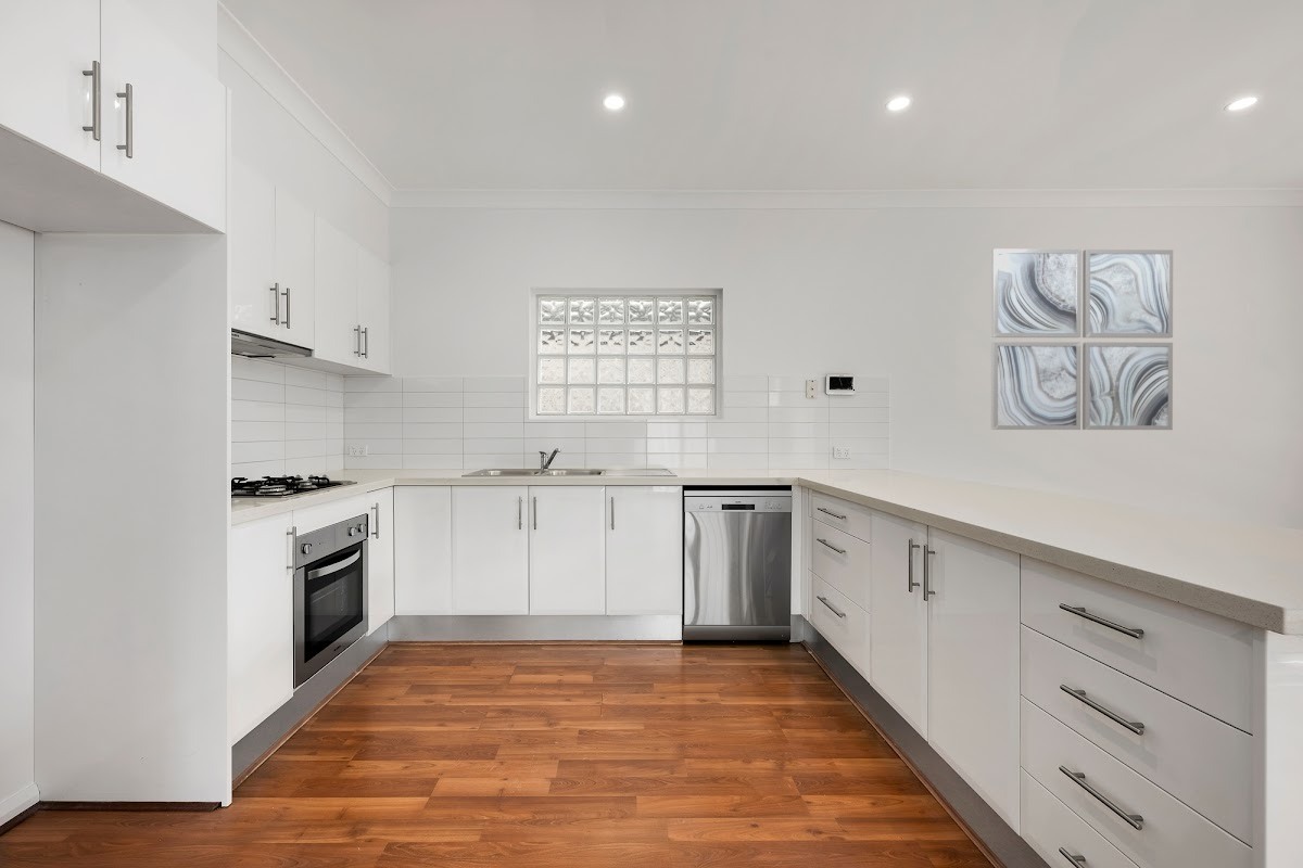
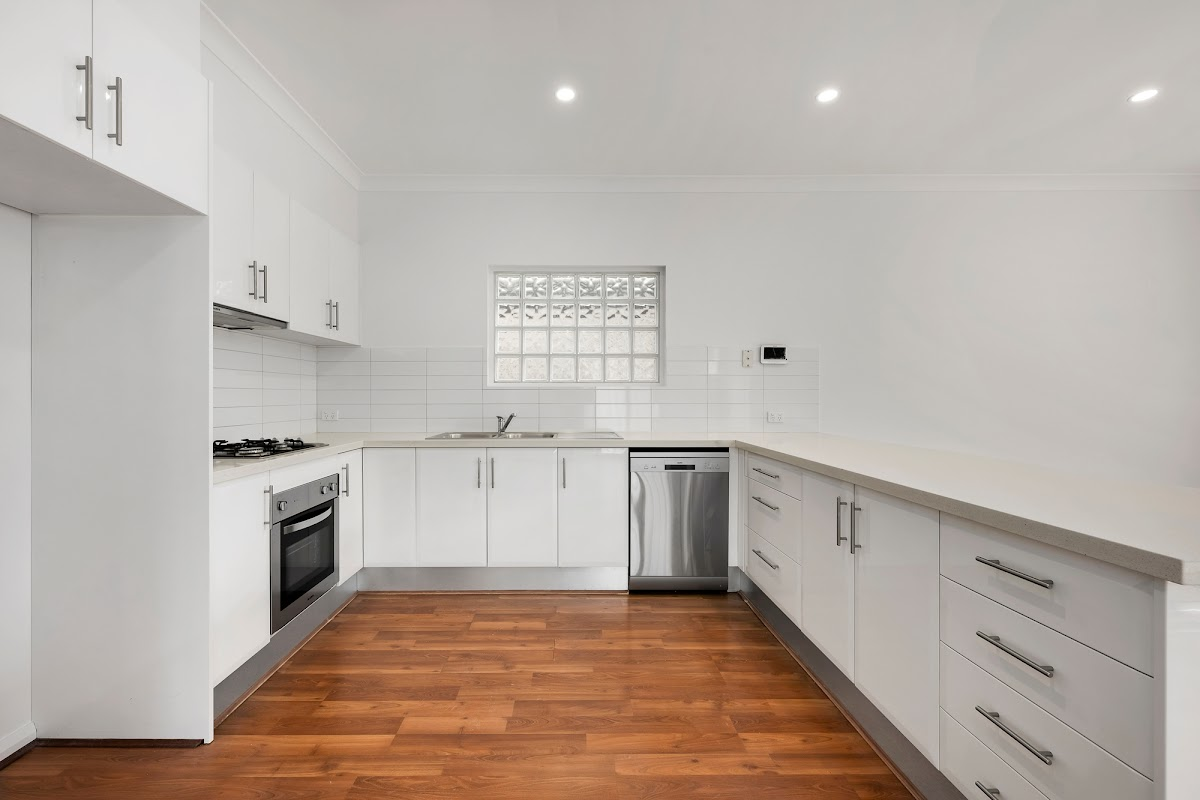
- wall art (1079, 342)
